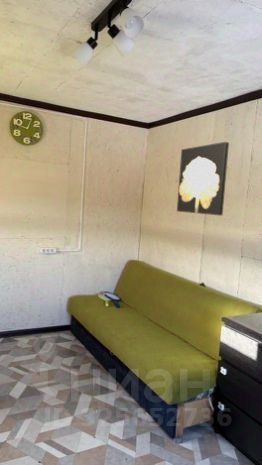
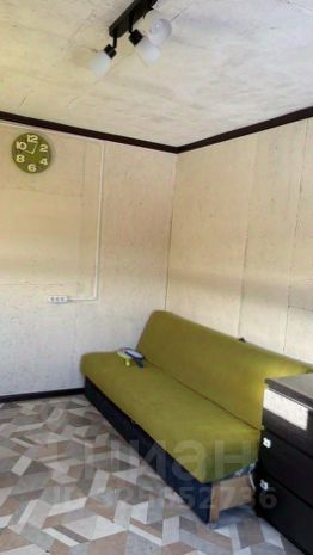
- wall art (200, 180)
